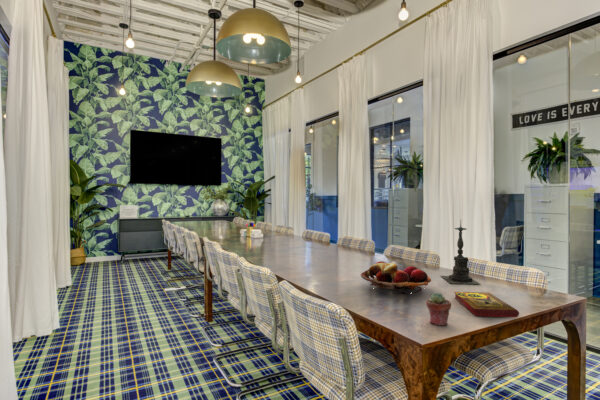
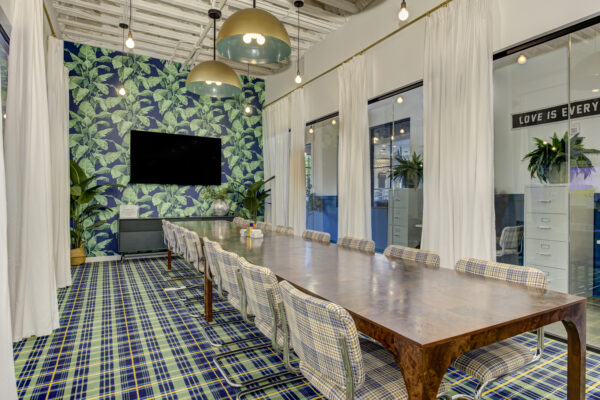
- potted succulent (438, 307)
- book (483, 303)
- fruit basket (394, 275)
- candle holder (459, 249)
